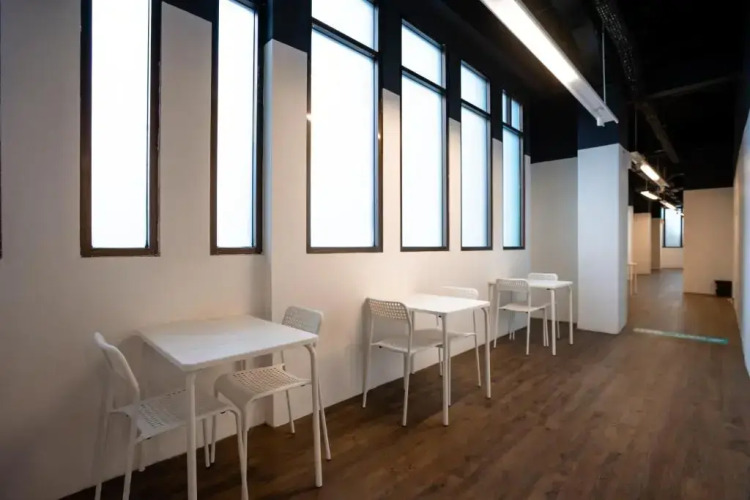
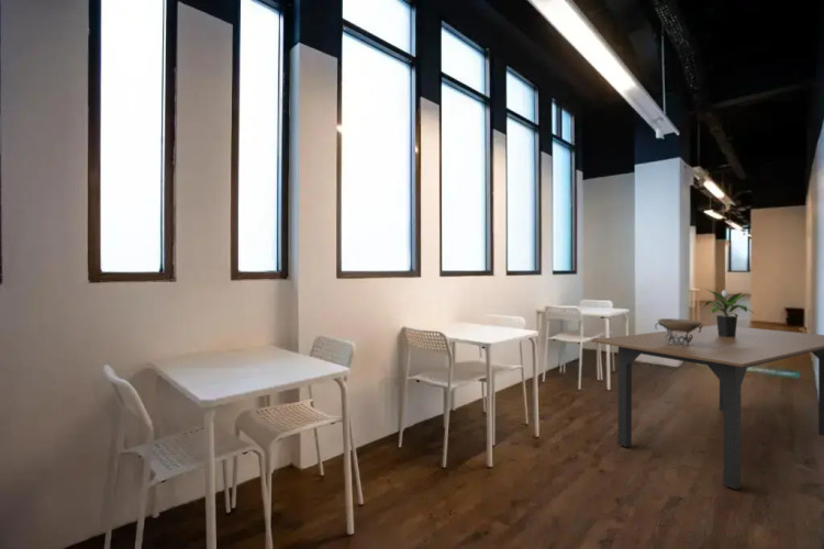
+ potted plant (726, 313)
+ dining table (726, 389)
+ decorative bowl (678, 330)
